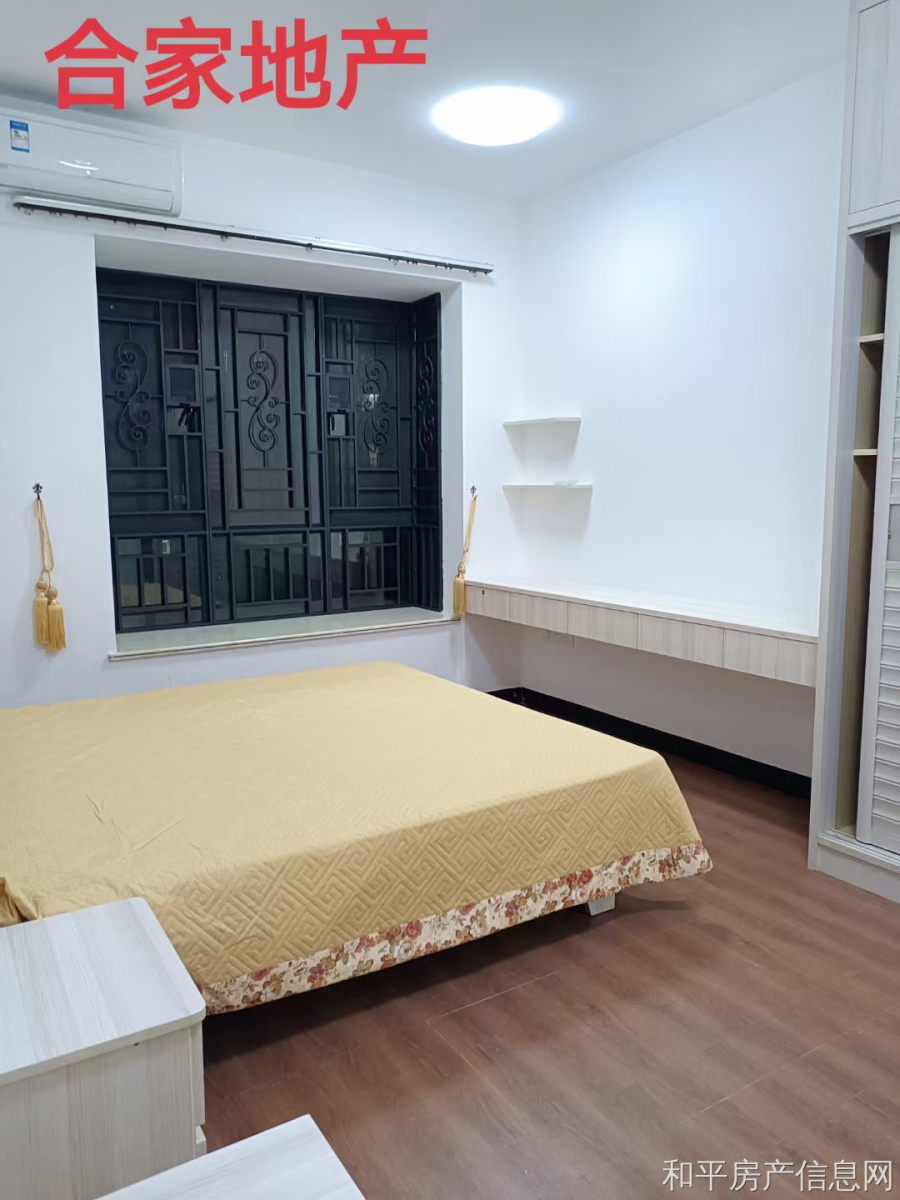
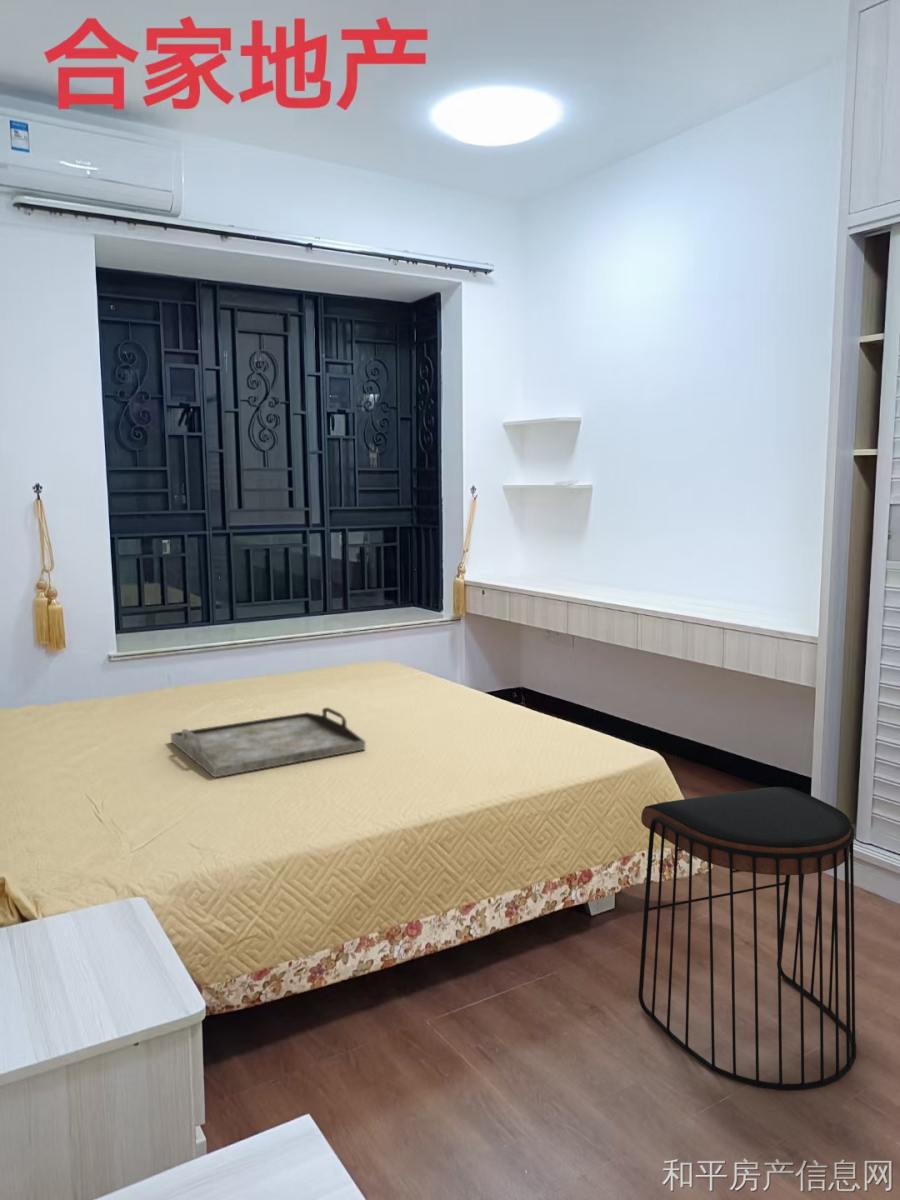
+ serving tray (266, 733)
+ stool (756, 923)
